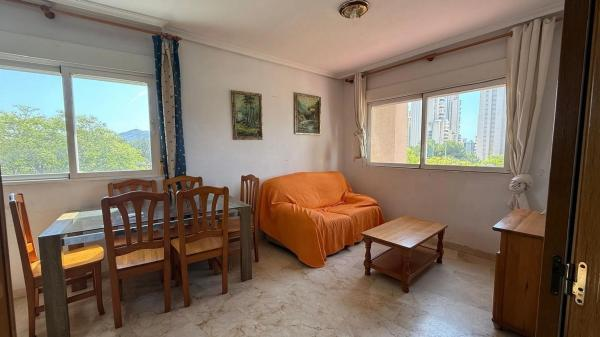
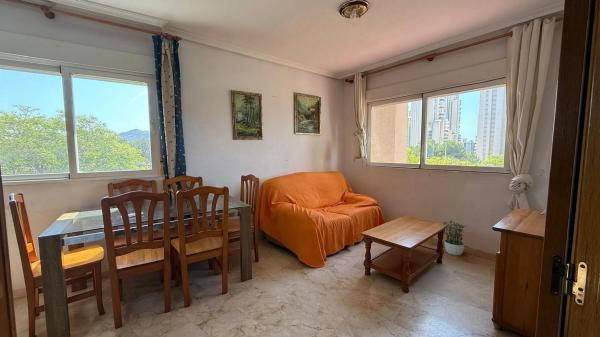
+ potted plant (453, 236)
